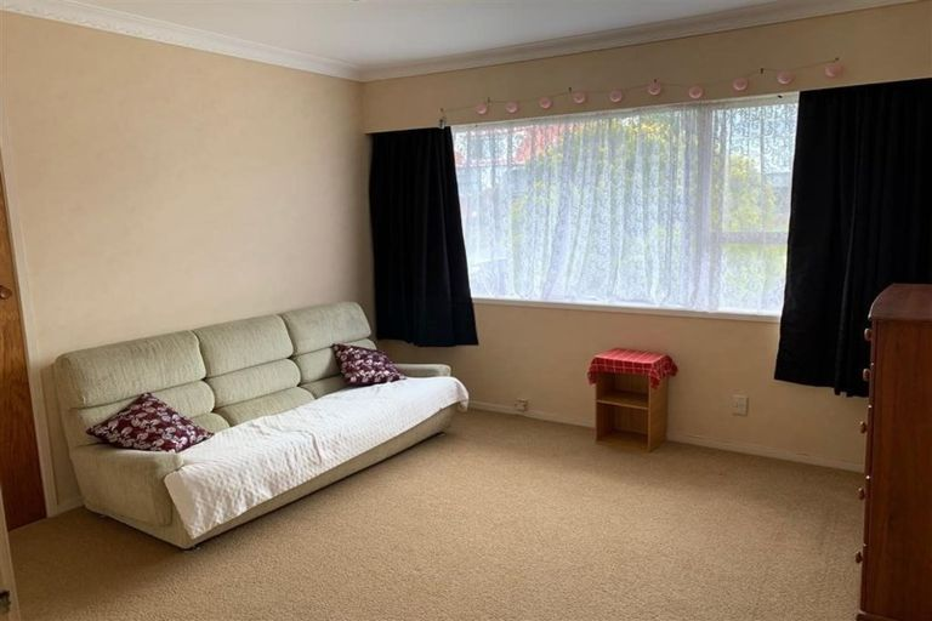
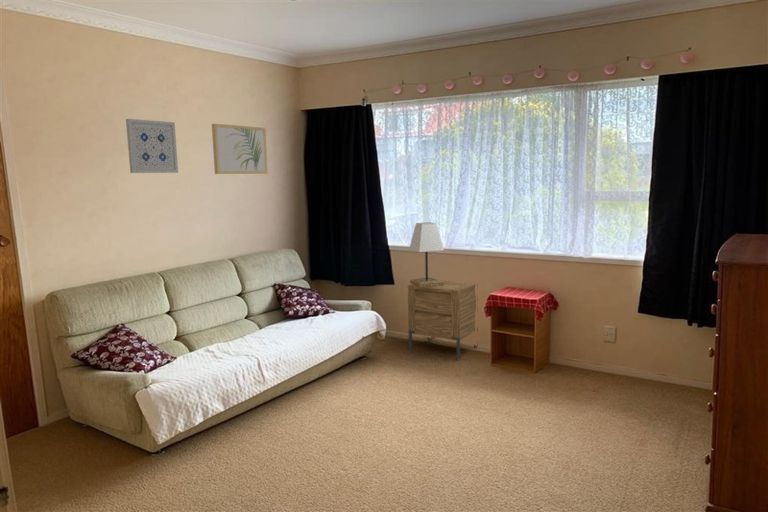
+ lamp (426, 253)
+ nightstand (442, 317)
+ wall art (153, 146)
+ wall art (241, 150)
